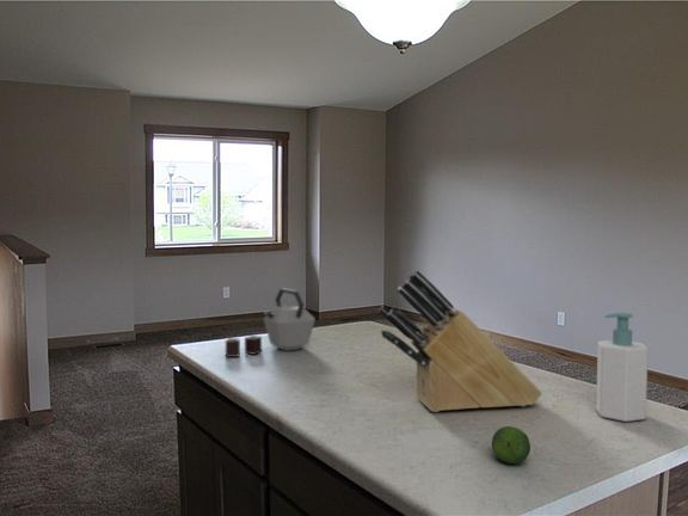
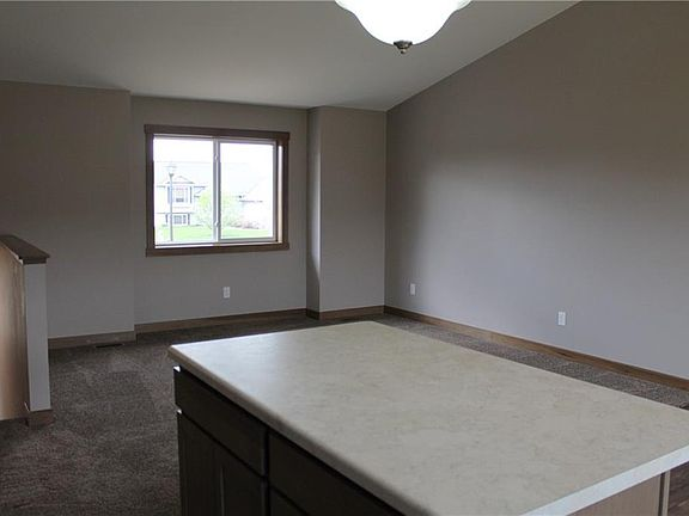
- kettle (268, 321)
- fruit (509, 443)
- knife block (457, 336)
- soap bottle (621, 364)
